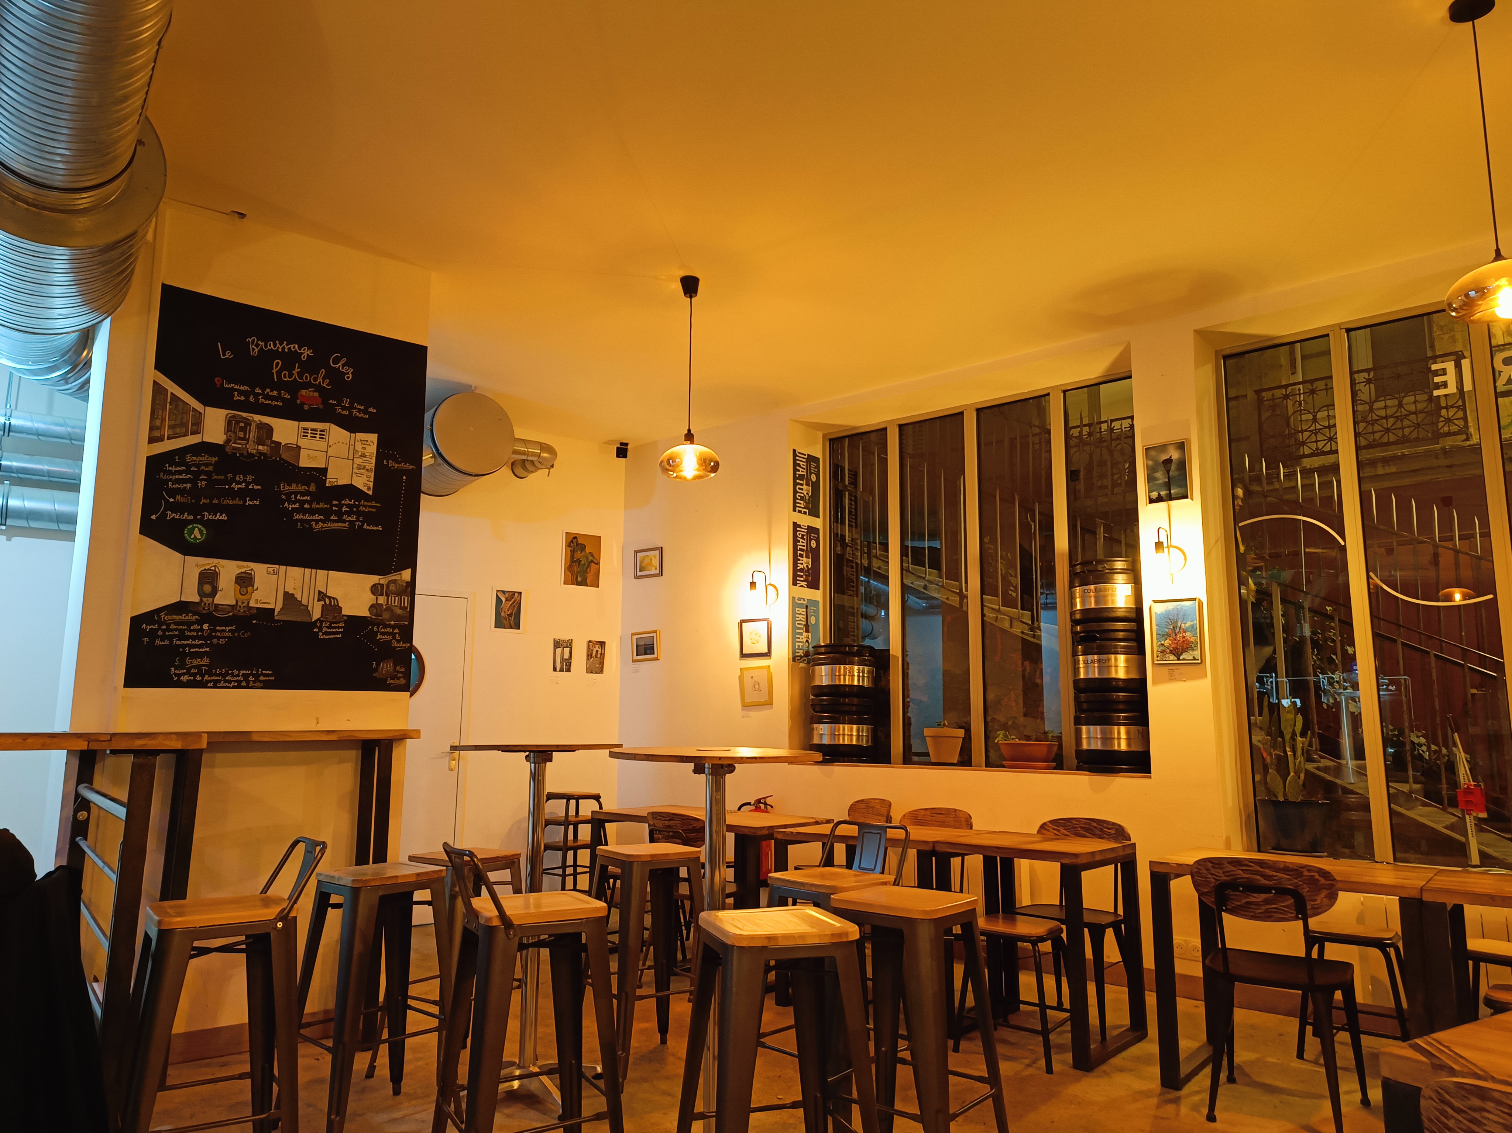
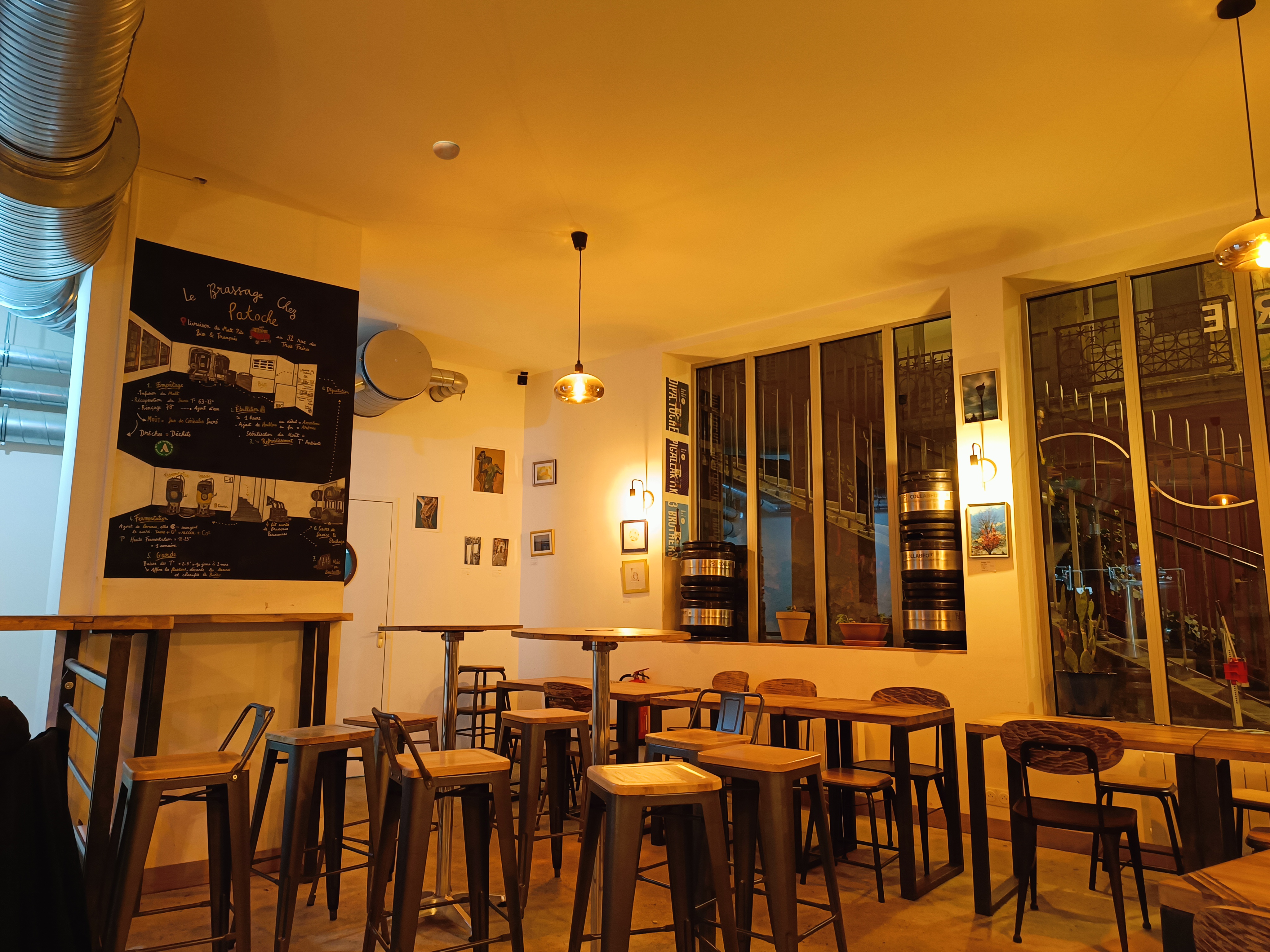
+ smoke detector (446, 150)
